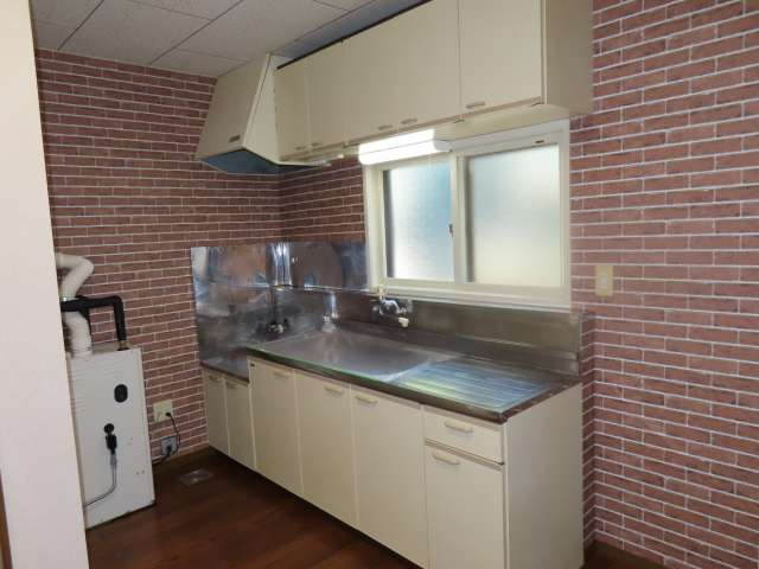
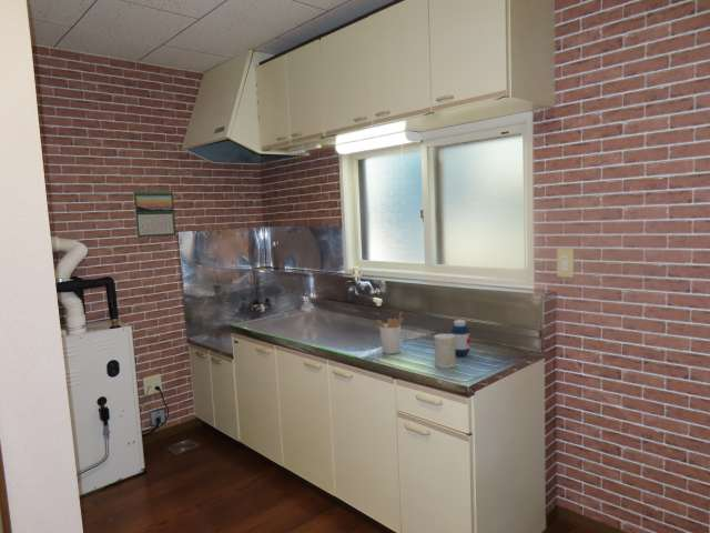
+ calendar (155, 213)
+ cup (444, 350)
+ utensil holder (392, 333)
+ medicine bottle (459, 338)
